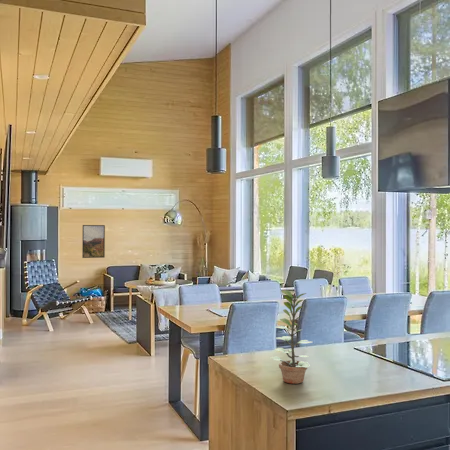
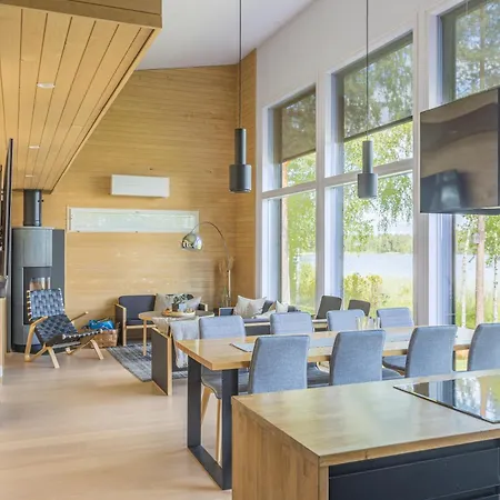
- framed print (93, 241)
- plant (290, 335)
